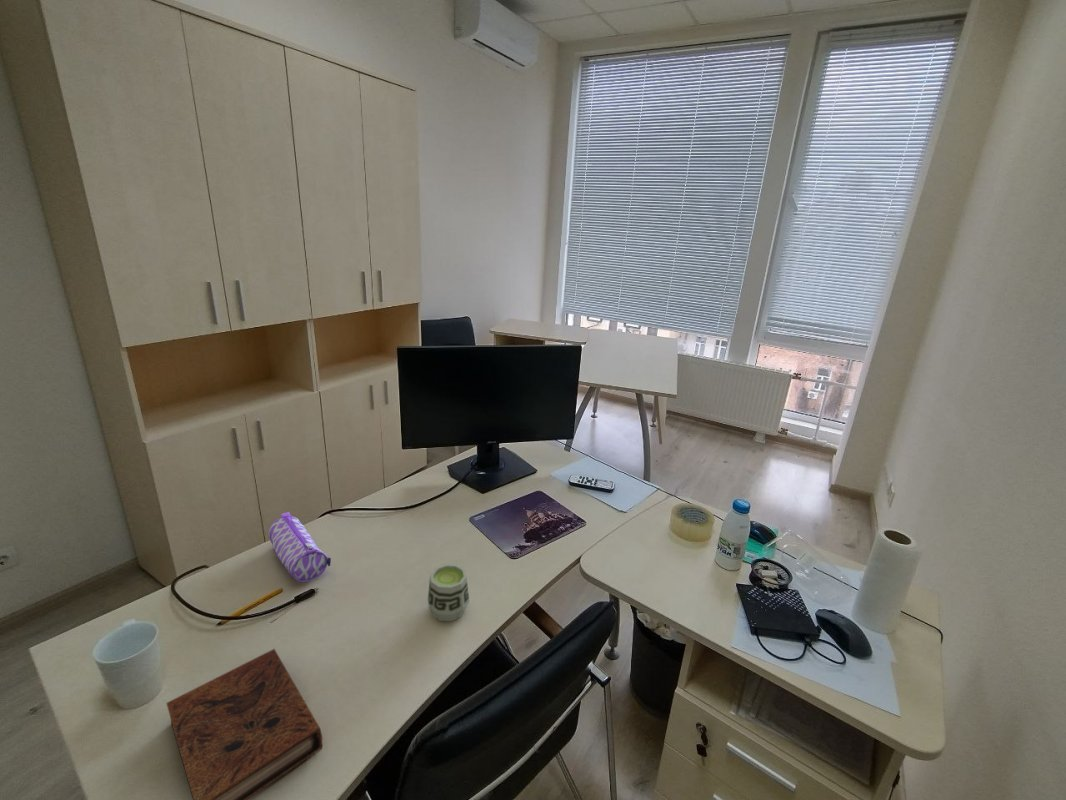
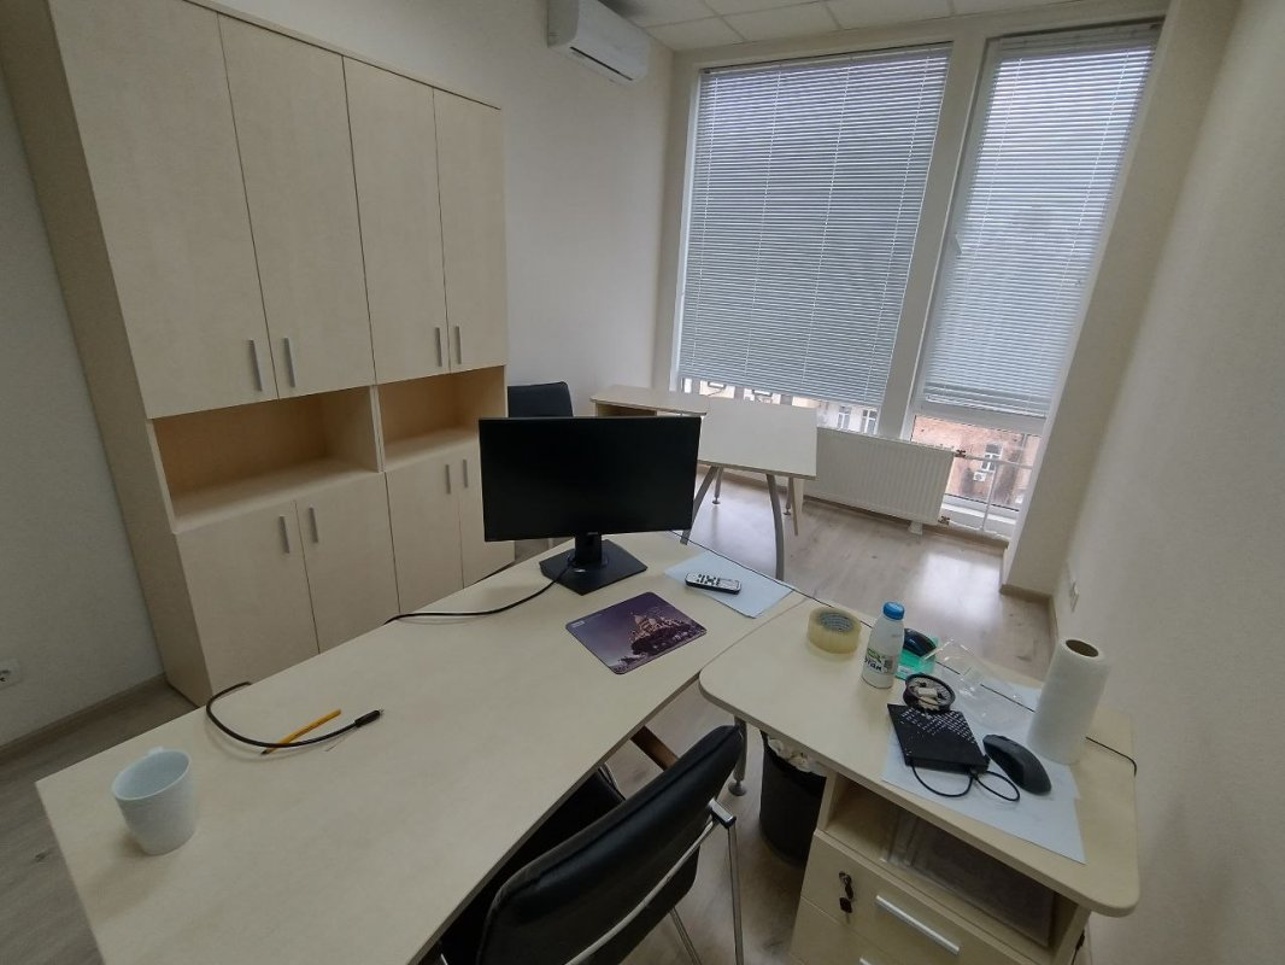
- book (244, 725)
- pencil case (296, 546)
- cup (448, 592)
